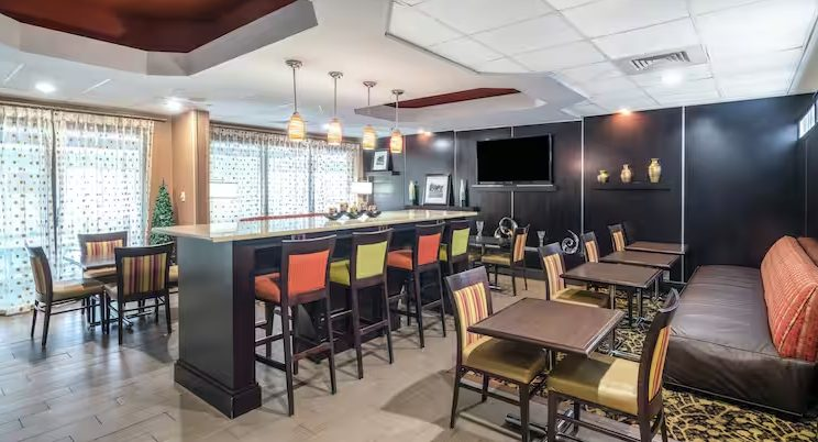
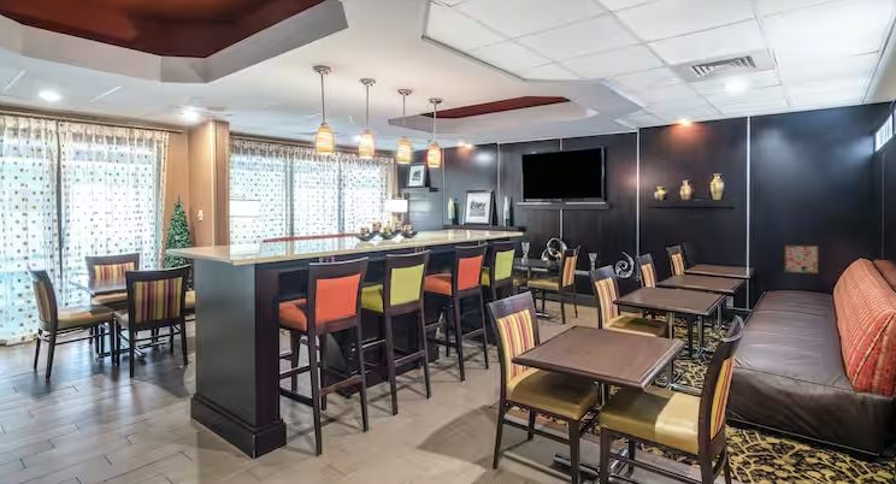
+ wall art (801, 259)
